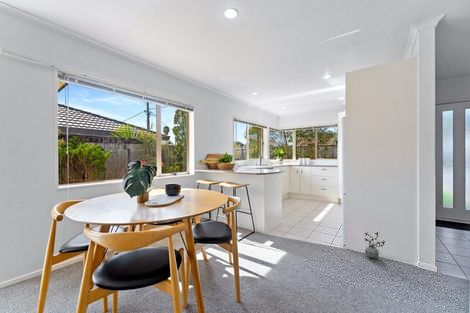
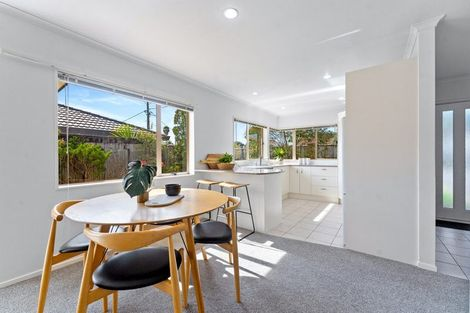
- potted plant (374, 245)
